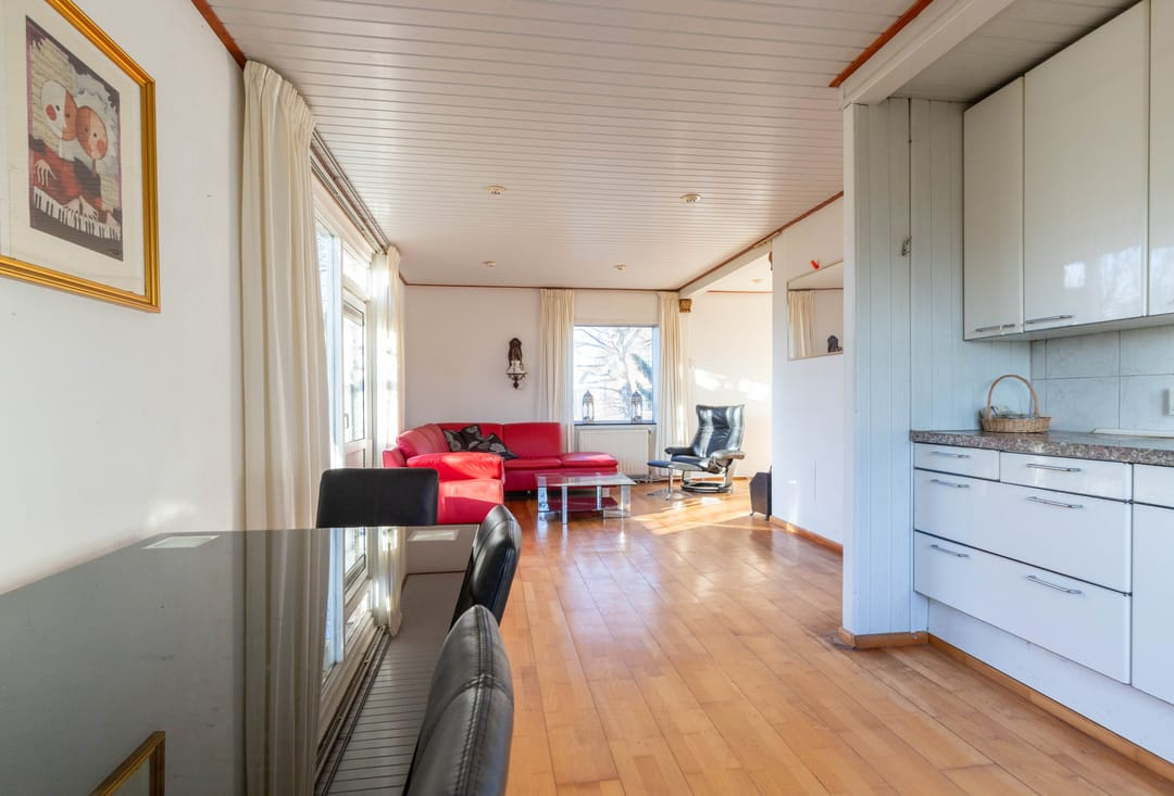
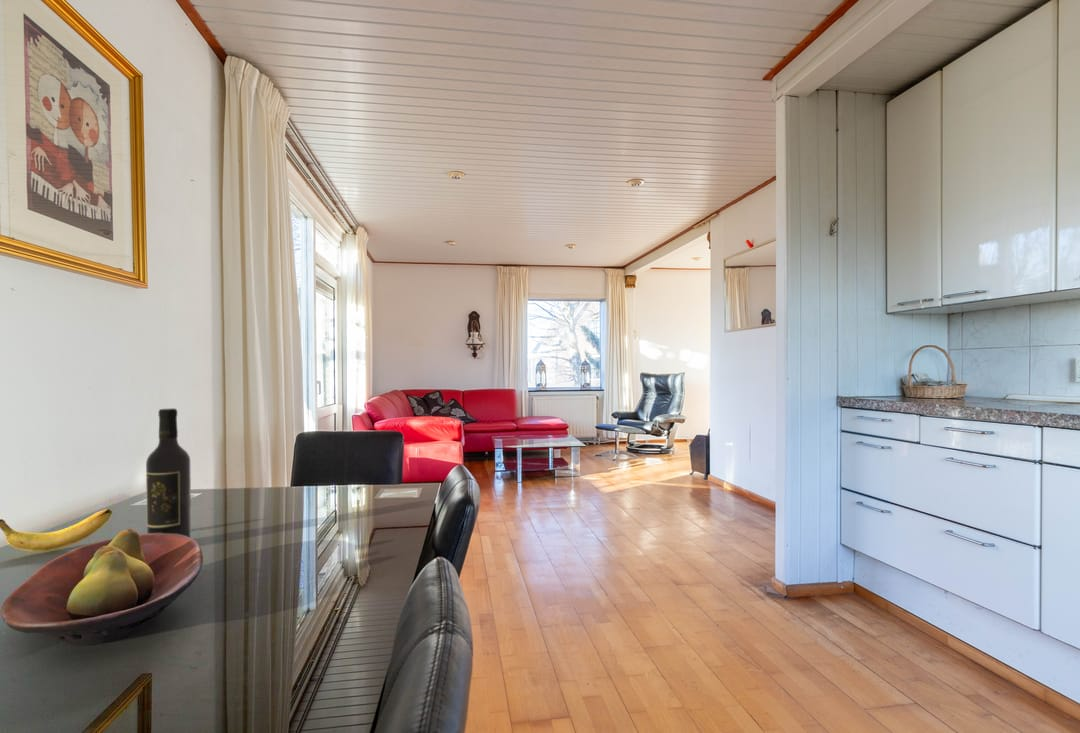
+ banana (58, 530)
+ fruit bowl (115, 574)
+ wine bottle (168, 477)
